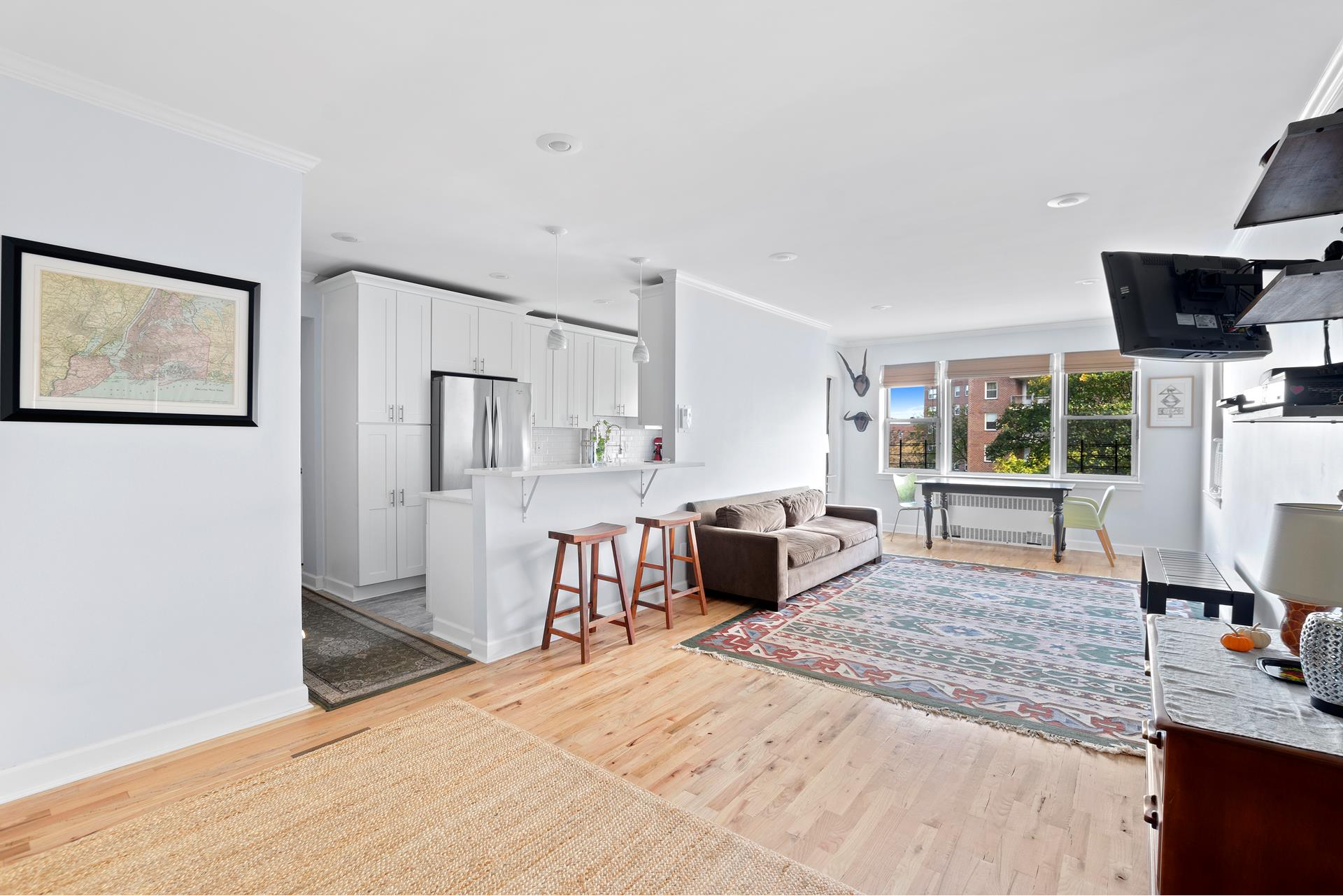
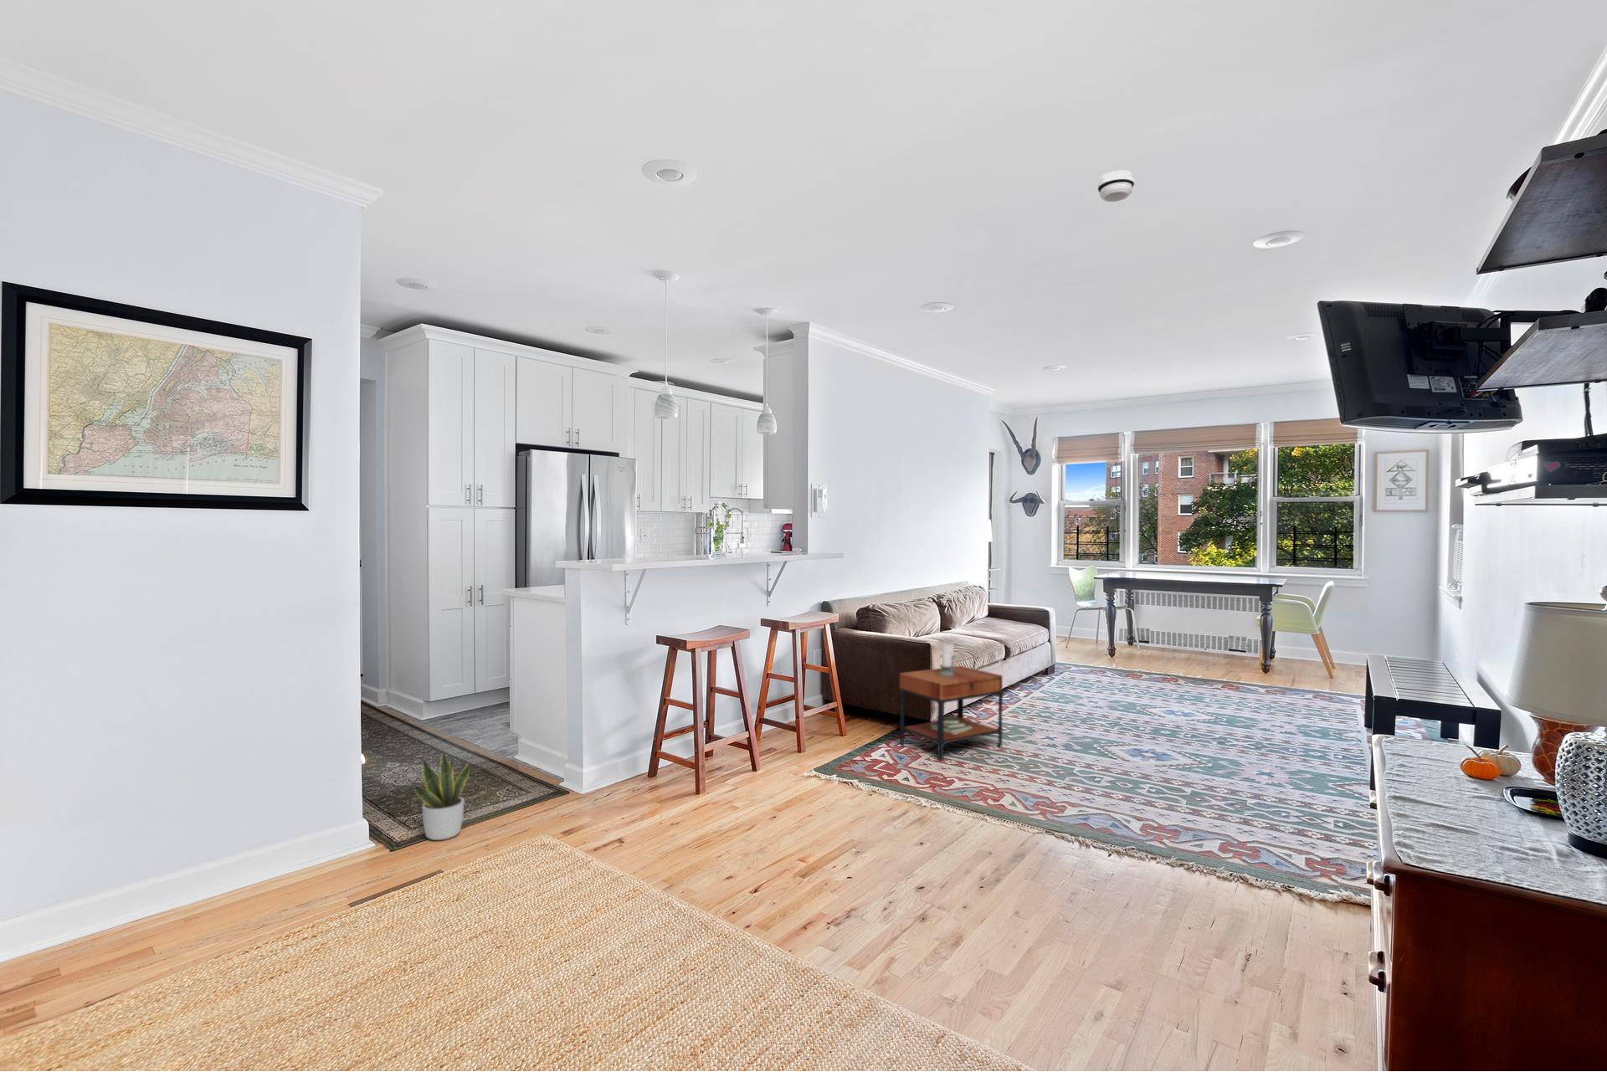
+ smoke detector (1115, 187)
+ side table (950, 695)
+ potted plant (444, 790)
